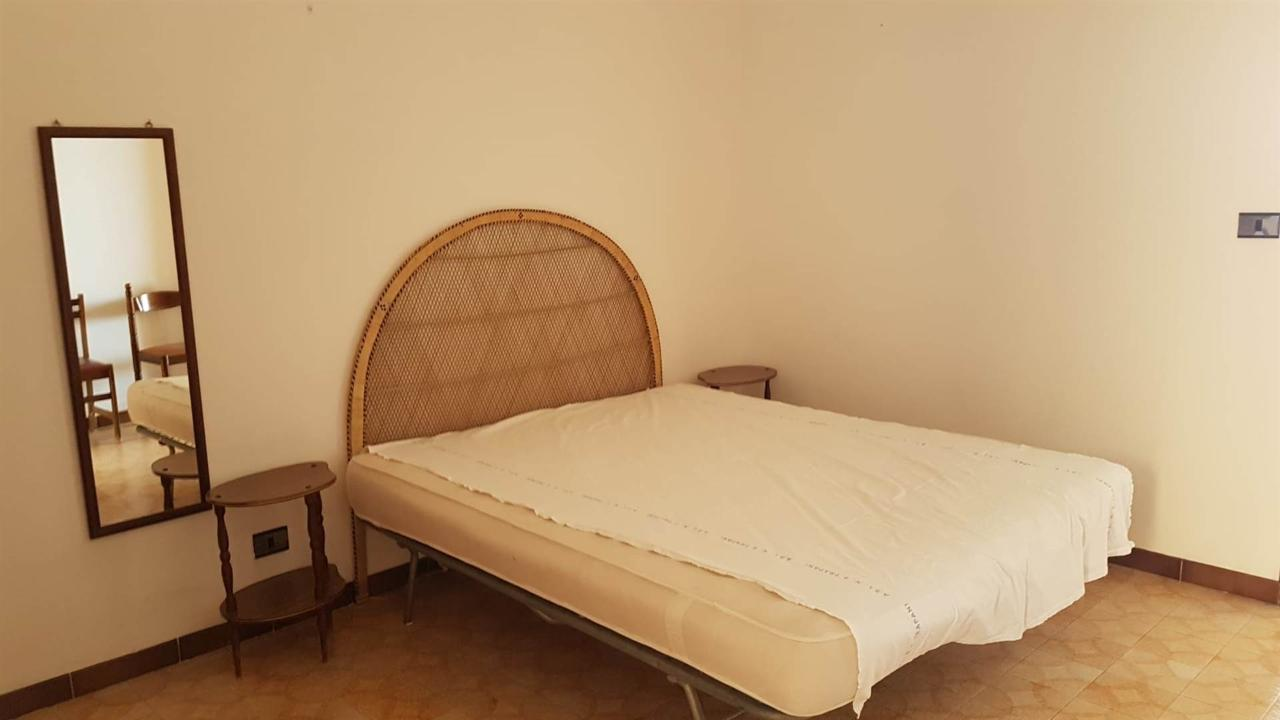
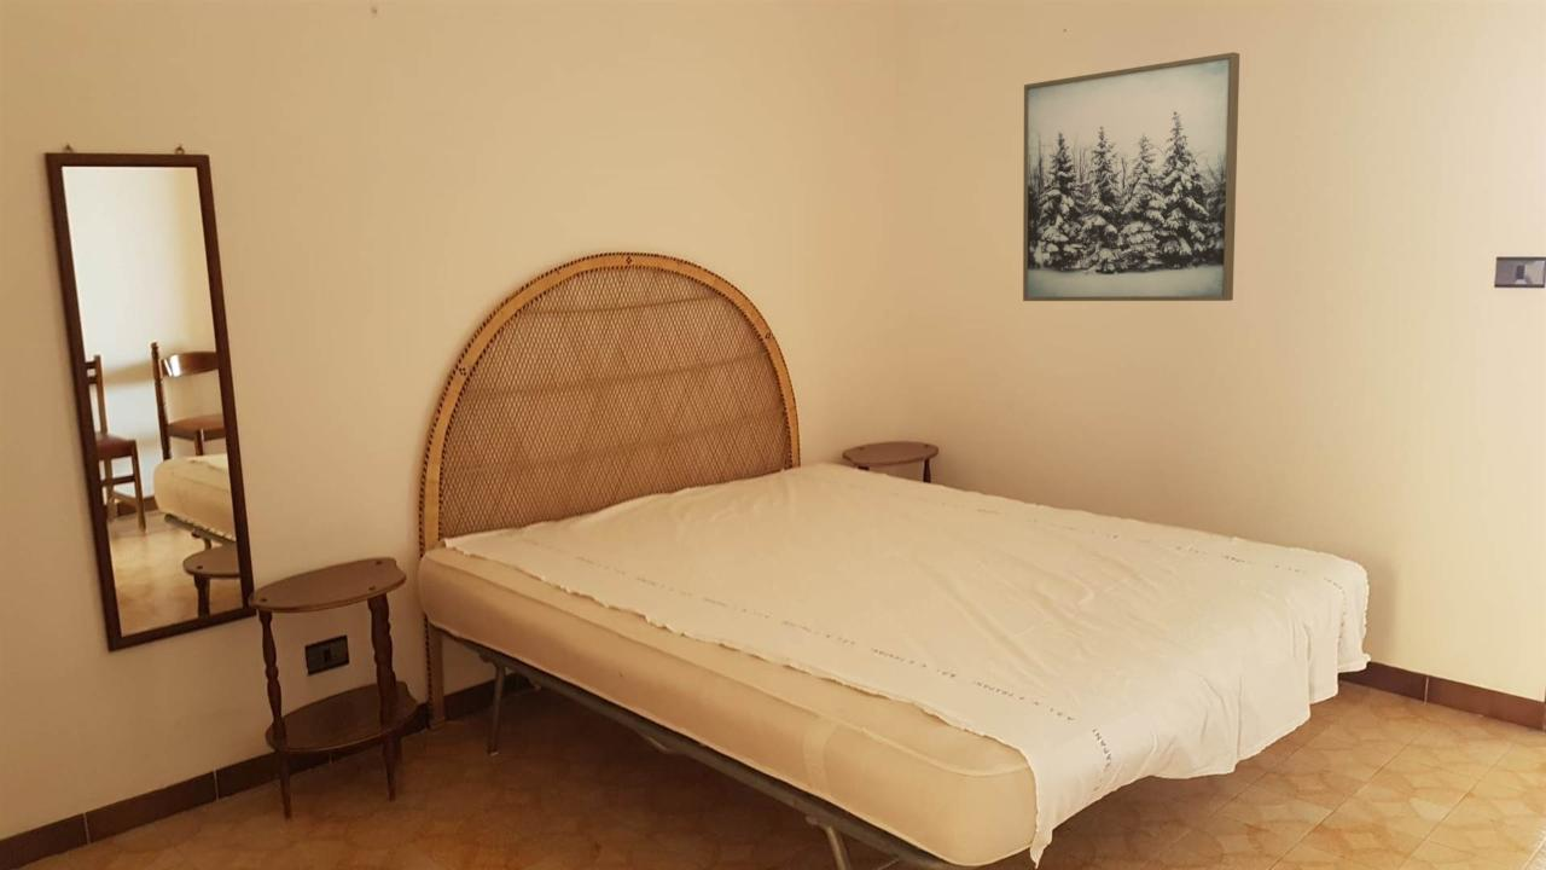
+ wall art (1122, 186)
